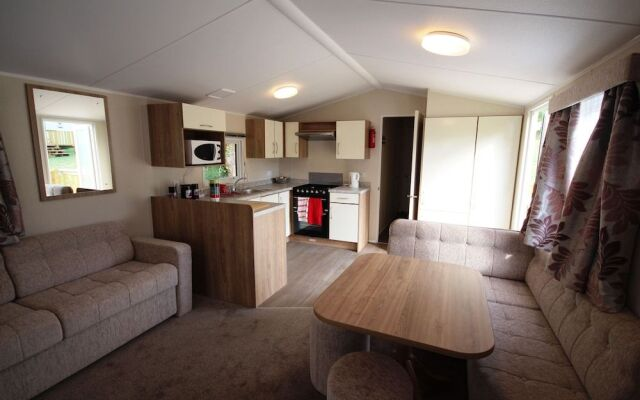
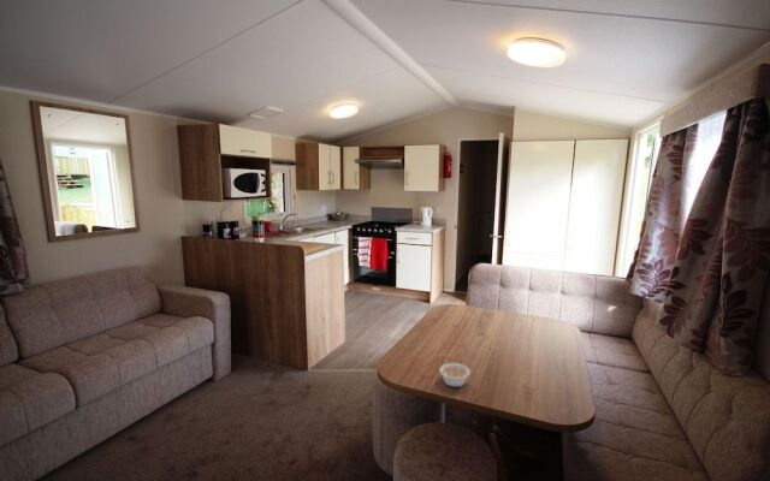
+ legume (454, 375)
